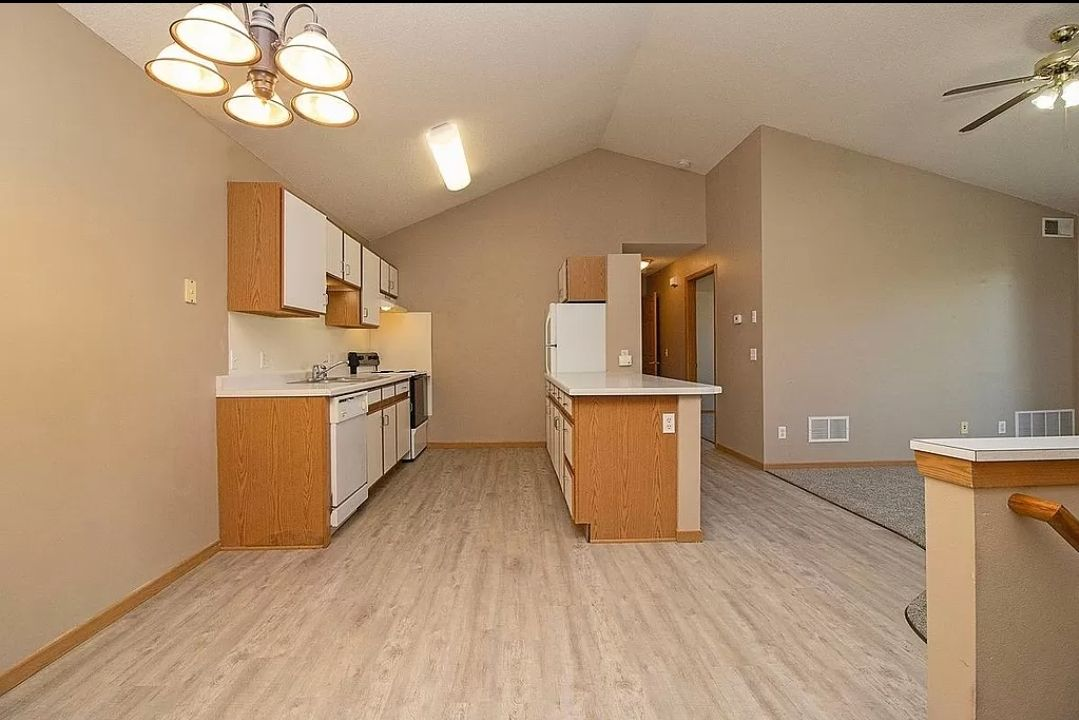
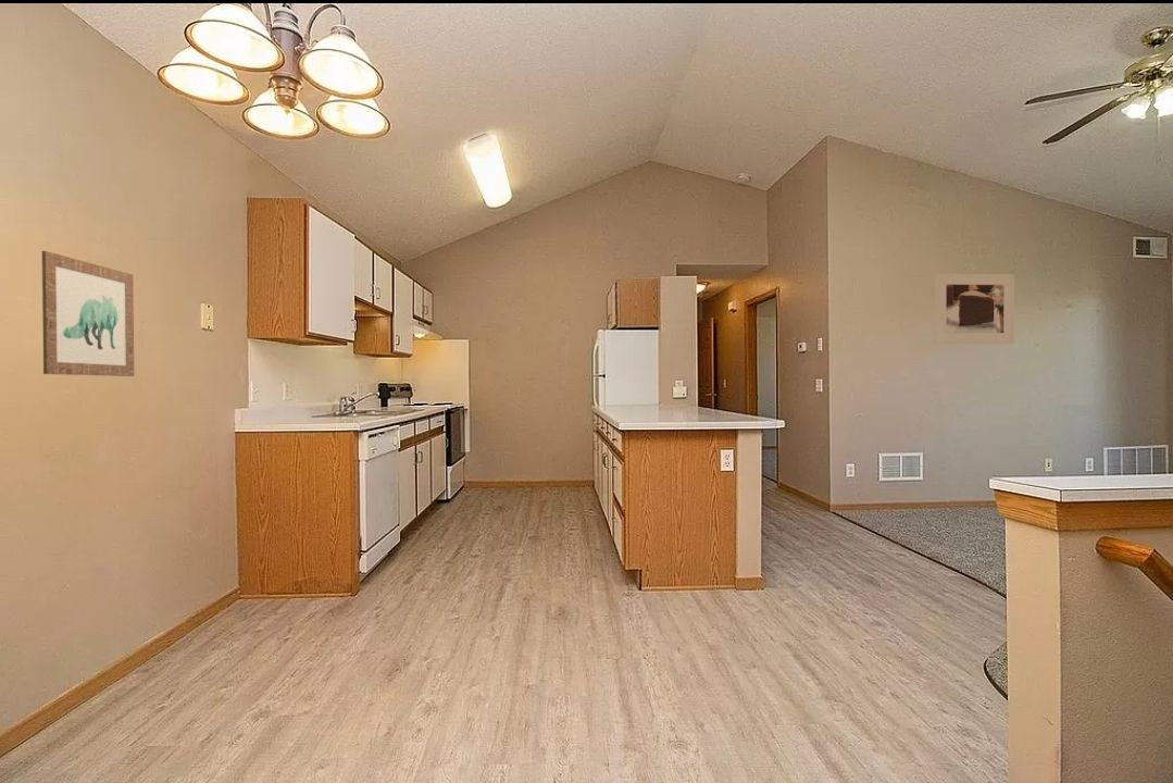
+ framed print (974, 309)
+ wall art (91, 319)
